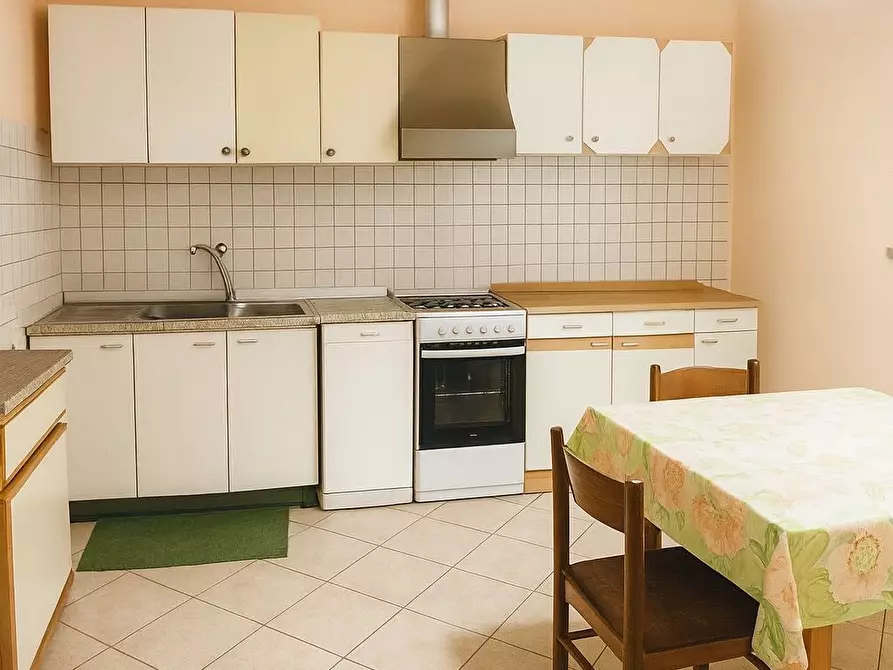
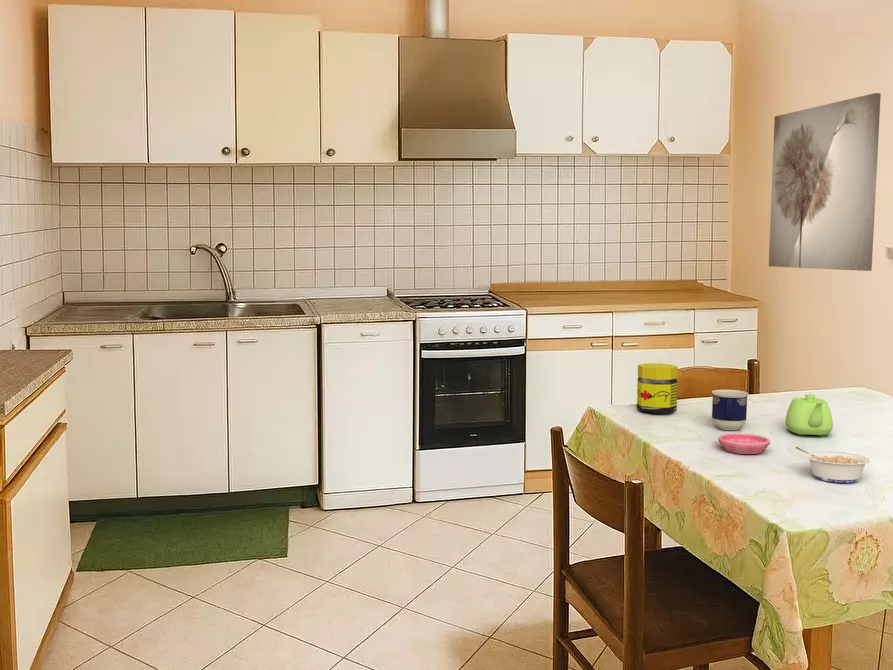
+ saucer (743, 444)
+ legume (834, 465)
+ teapot (810, 414)
+ cup (729, 411)
+ jar (657, 388)
+ wall art (819, 187)
